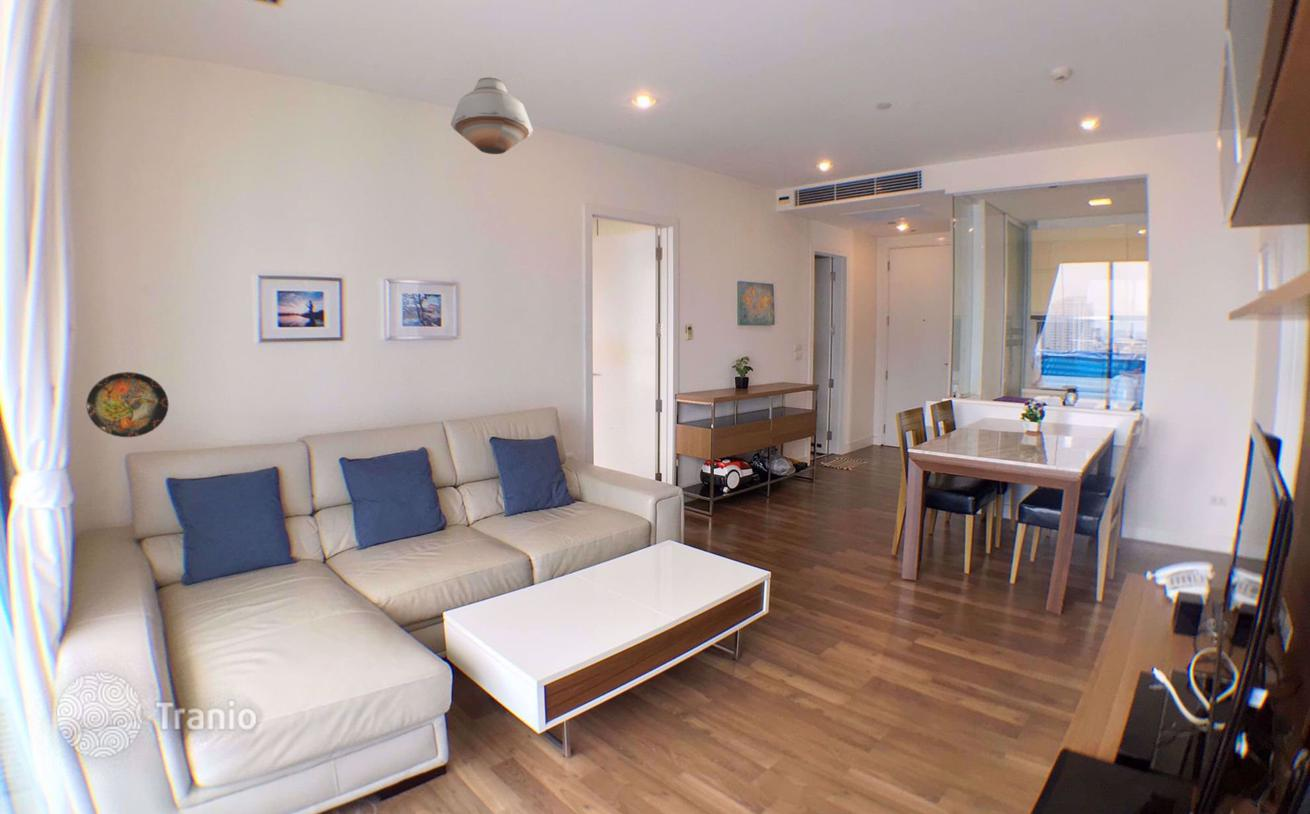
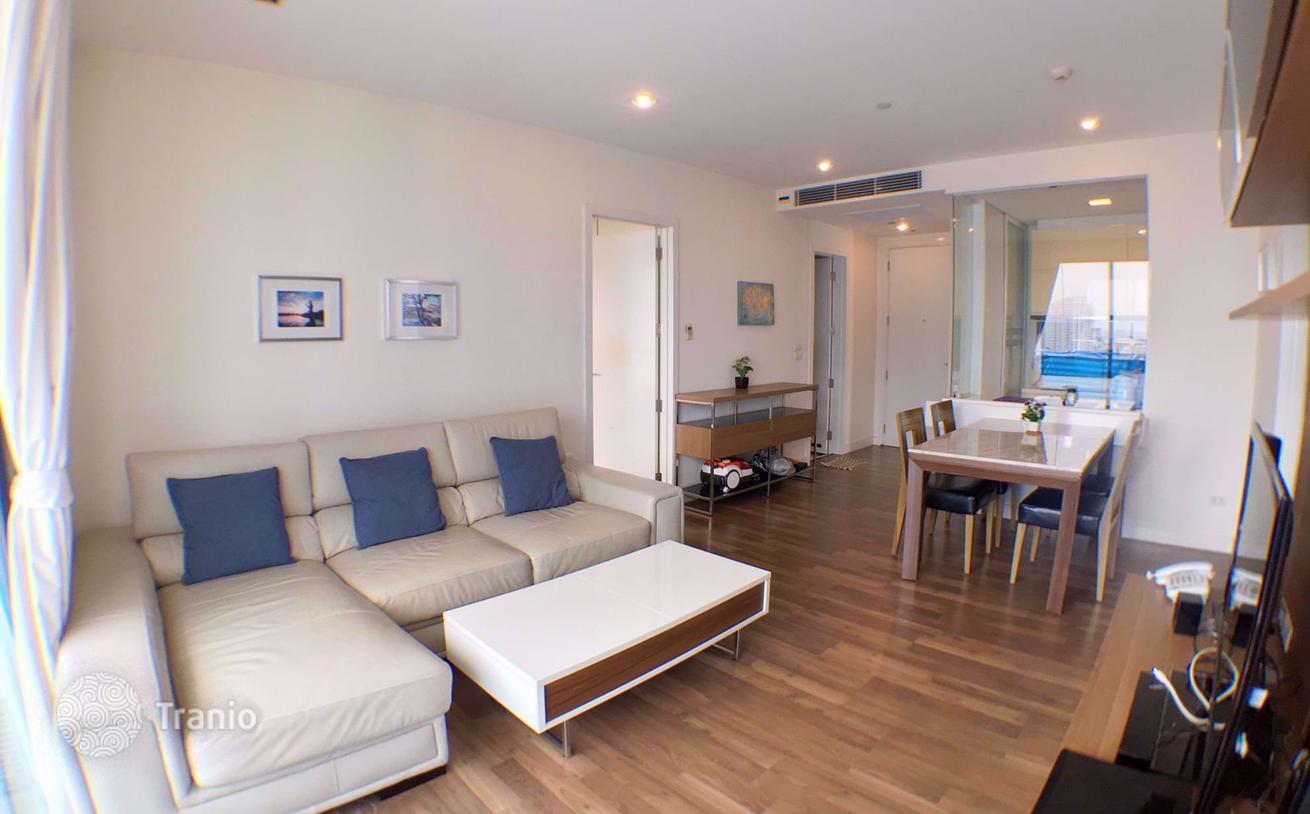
- ceiling light (492, 117)
- decorative plate (128, 404)
